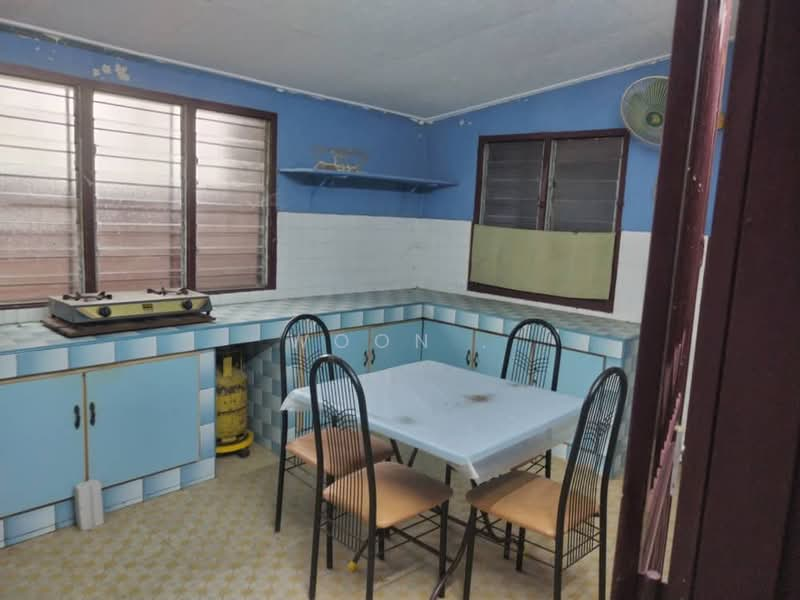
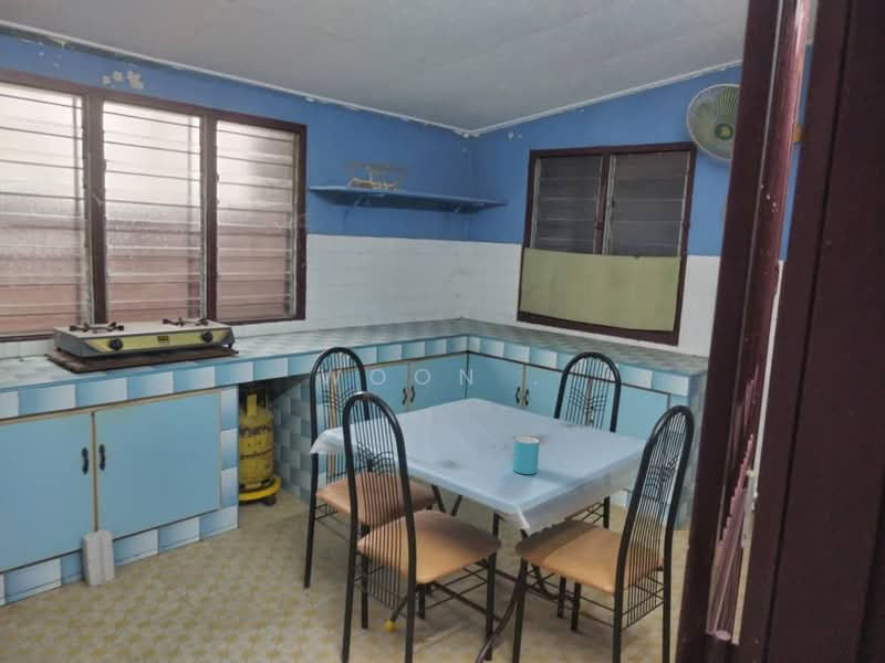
+ cup (525, 453)
